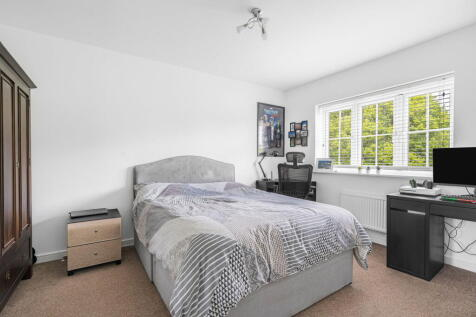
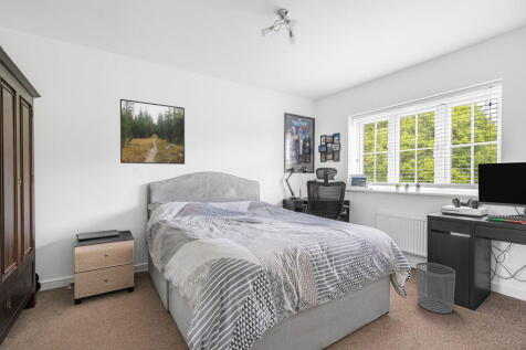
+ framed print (154, 134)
+ waste bin (434, 287)
